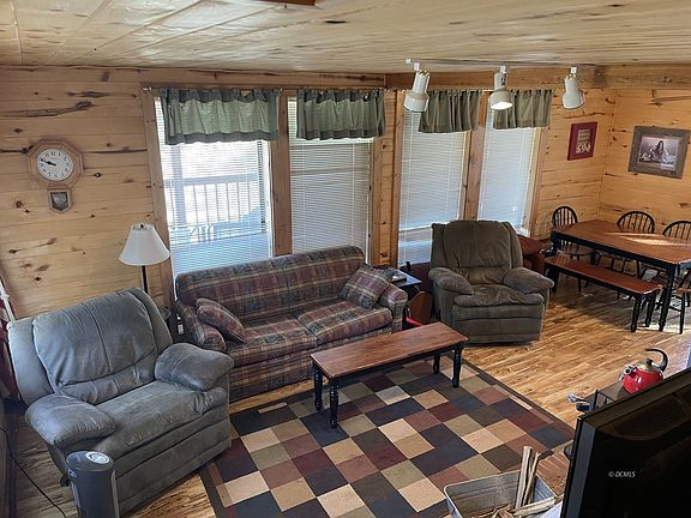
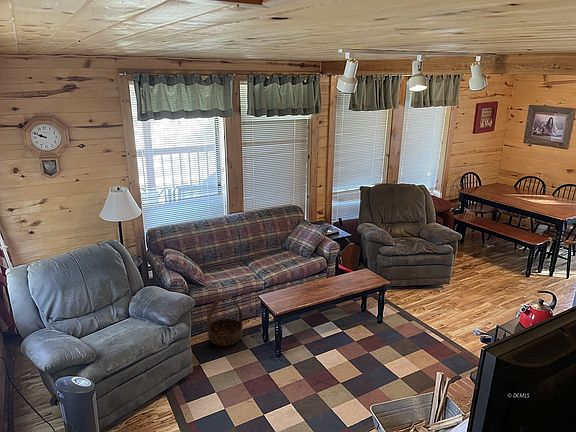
+ basket (225, 318)
